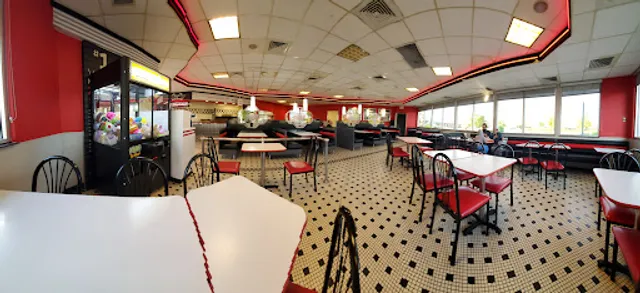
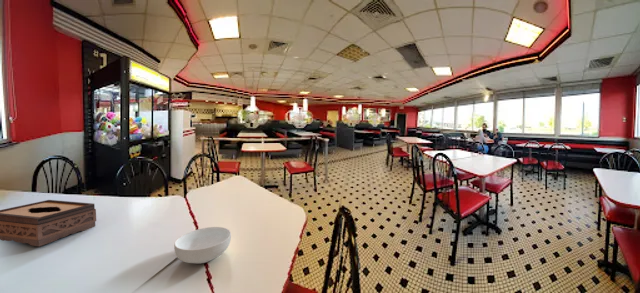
+ tissue box (44, 220)
+ cereal bowl (204, 246)
